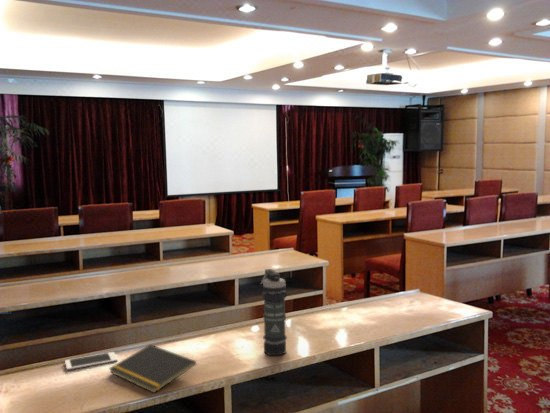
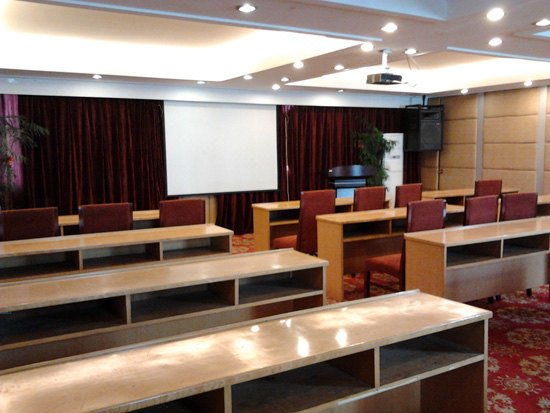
- notepad (152, 366)
- cell phone (91, 360)
- smoke grenade (272, 310)
